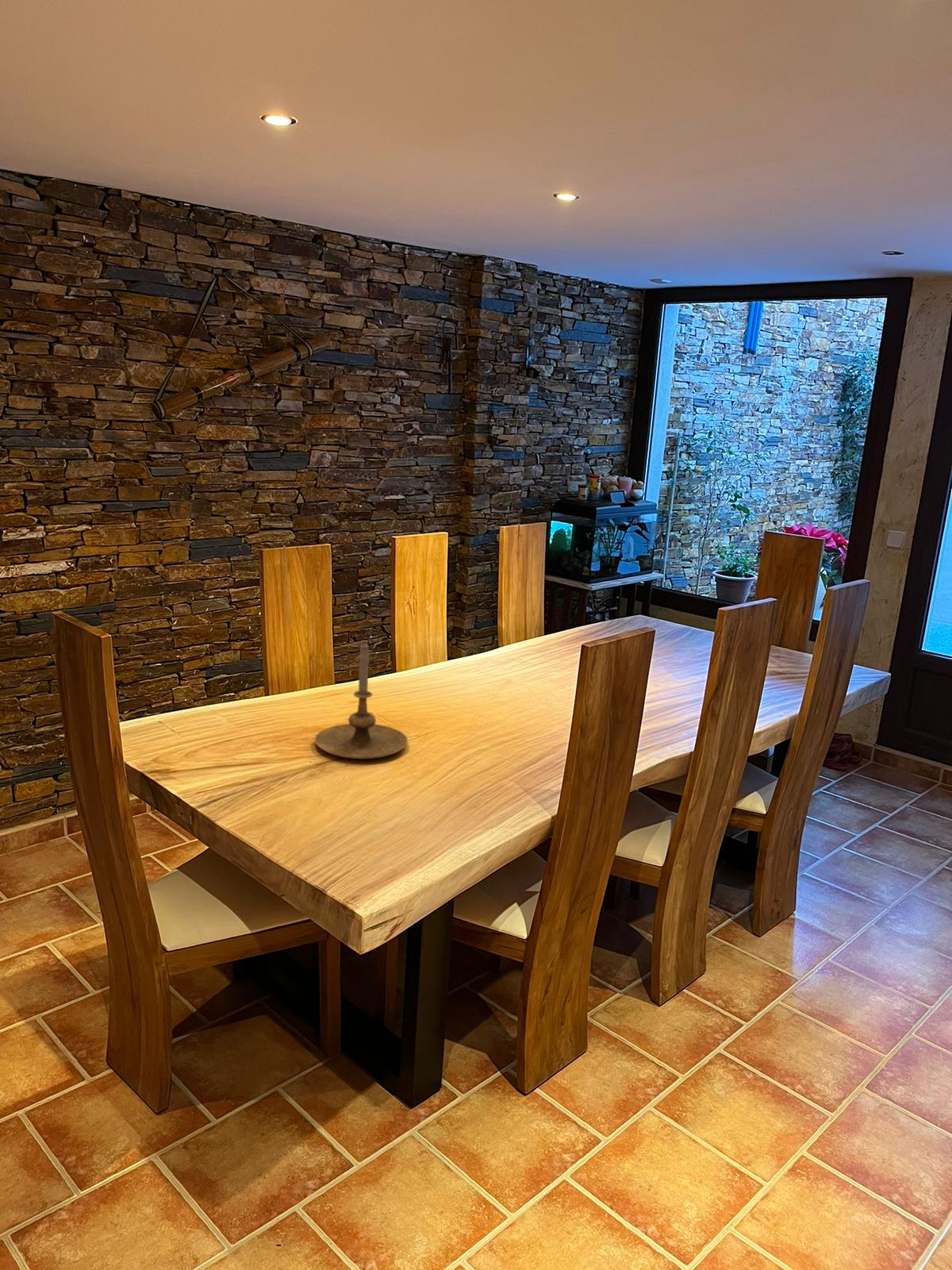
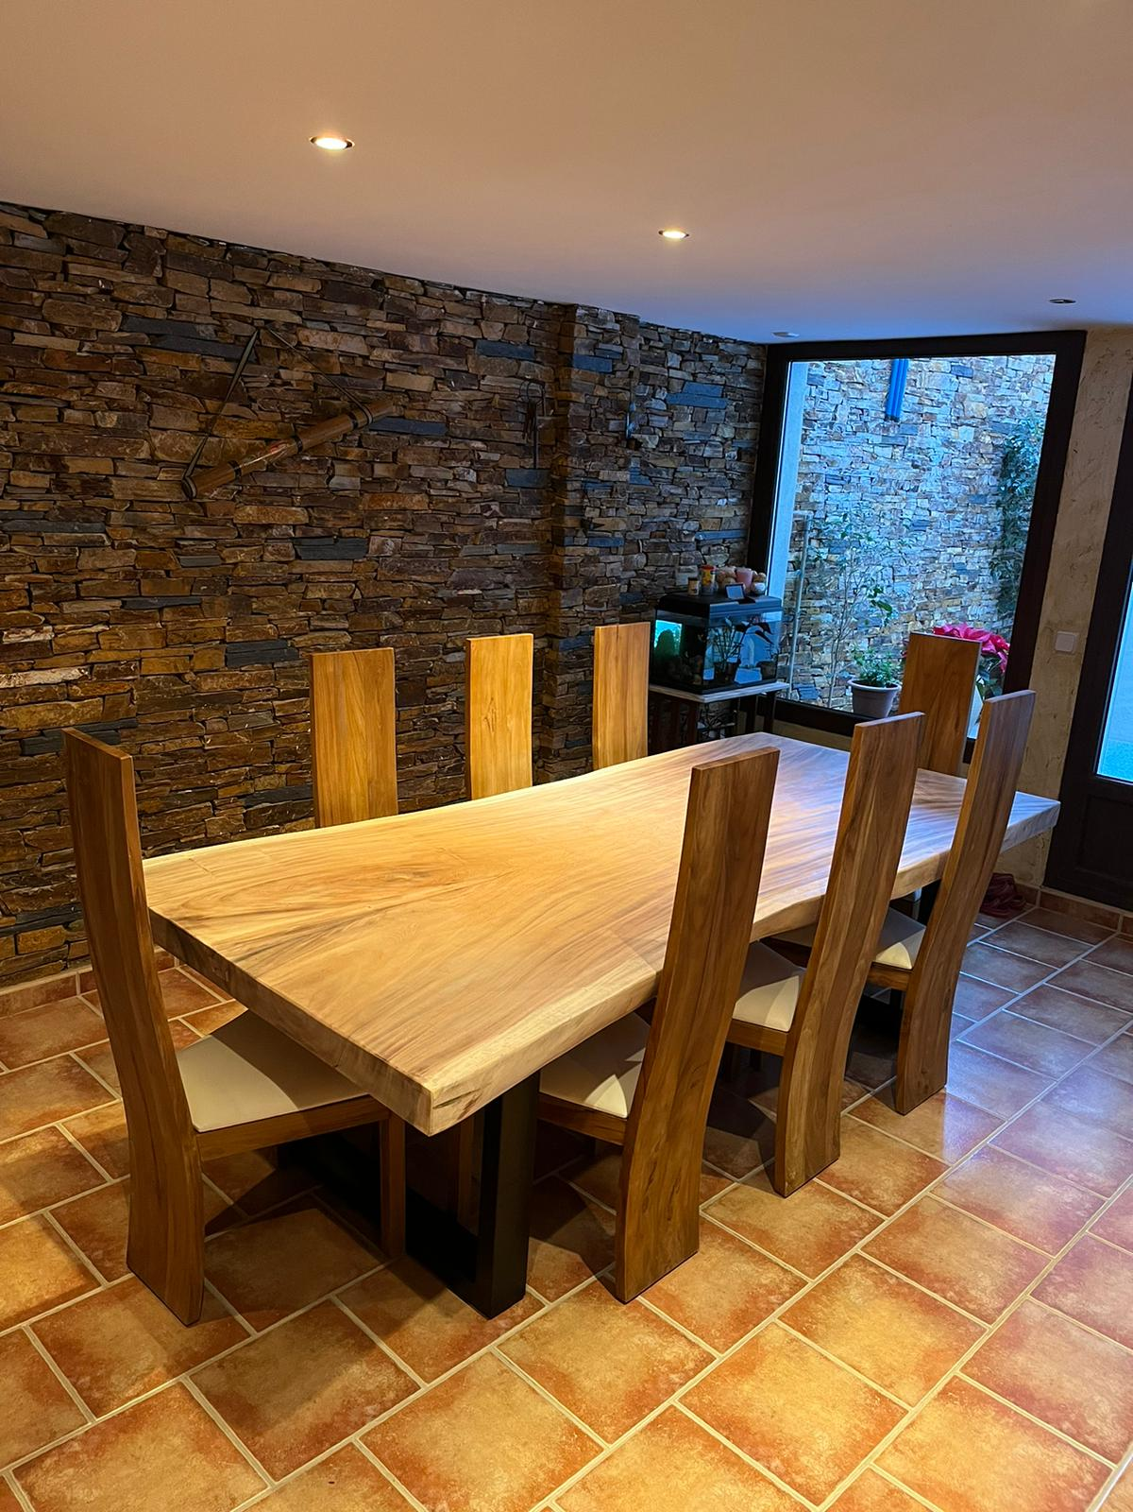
- candle holder (363, 695)
